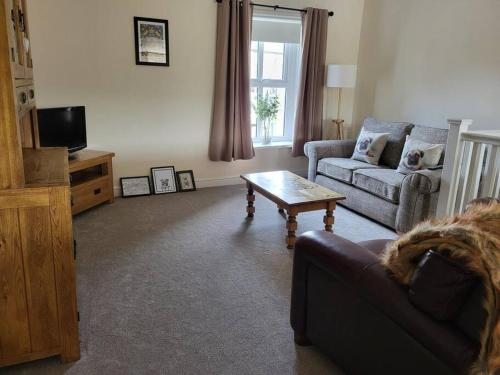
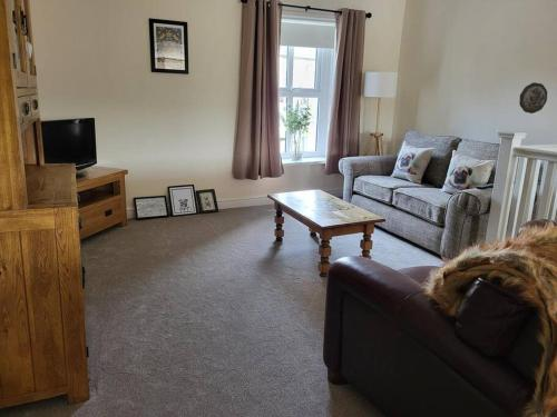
+ decorative plate (534, 98)
